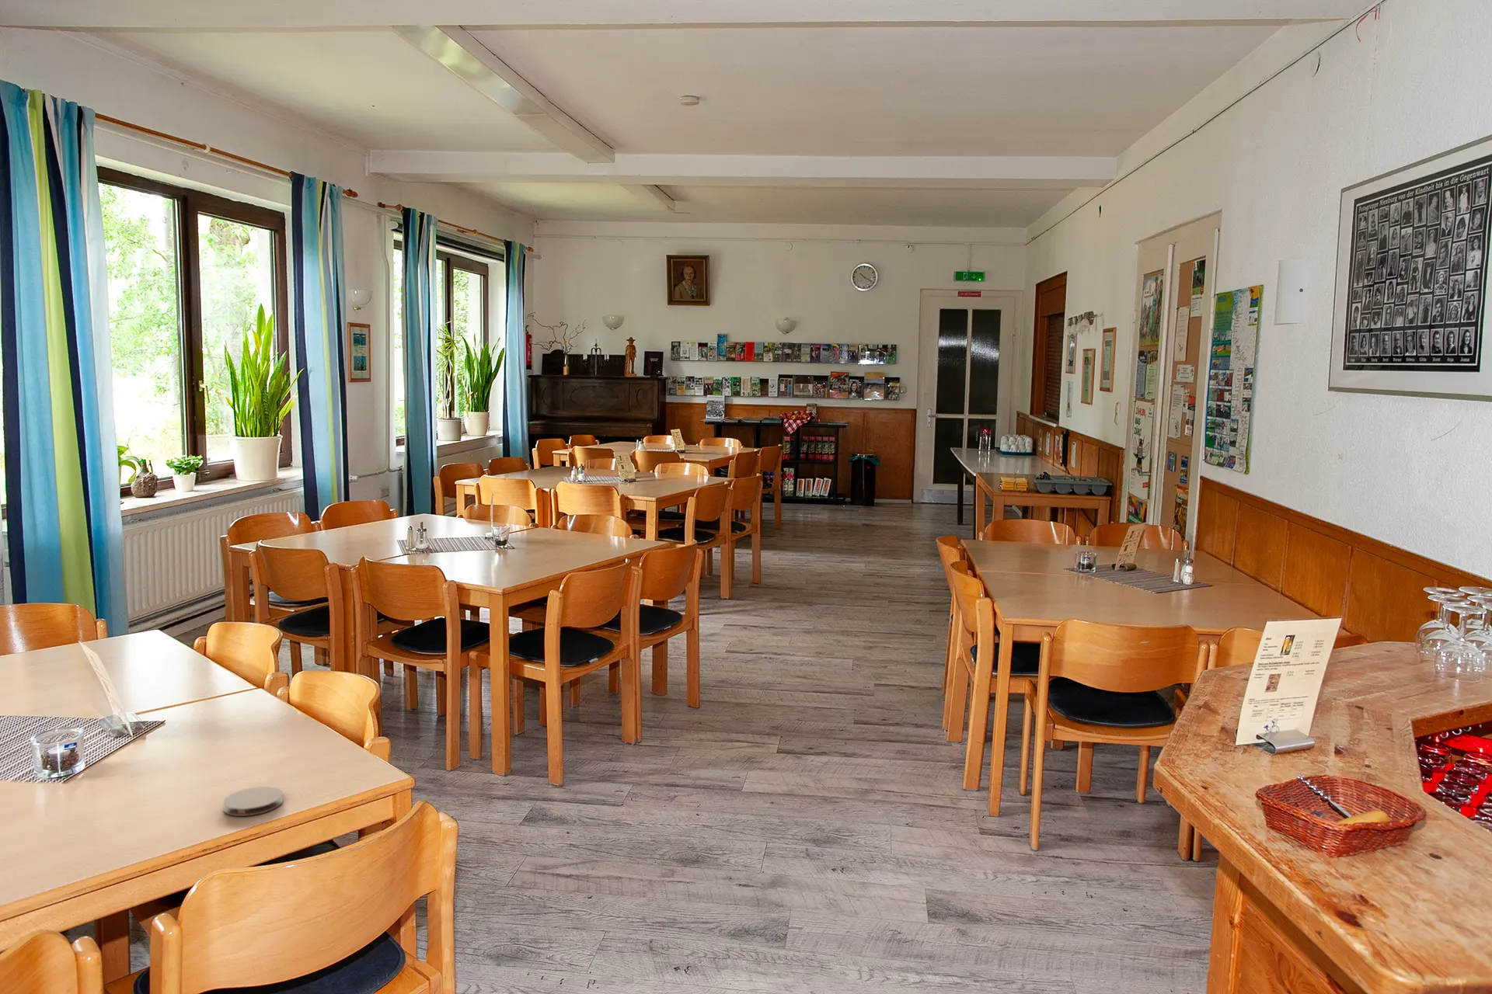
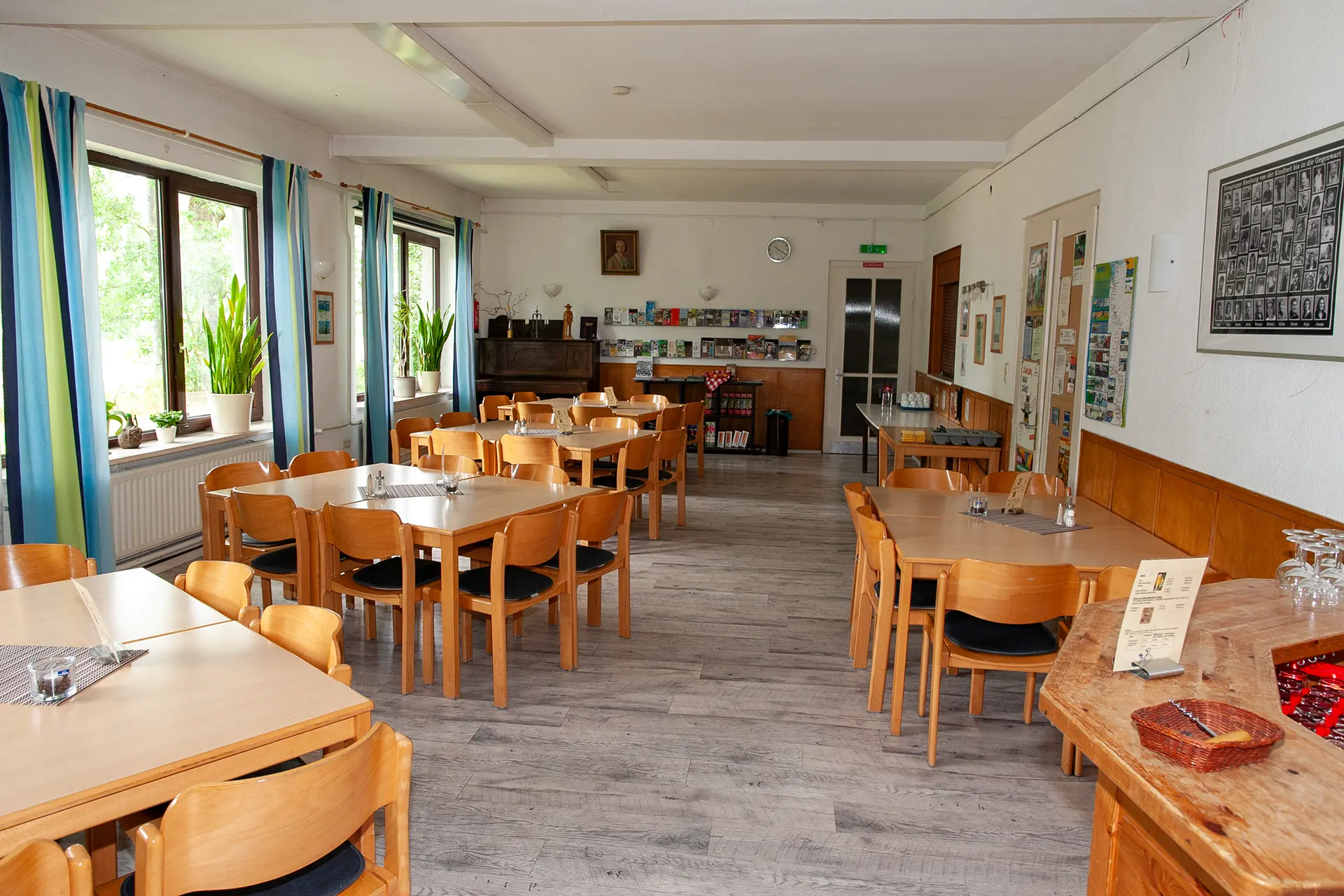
- coaster (253, 801)
